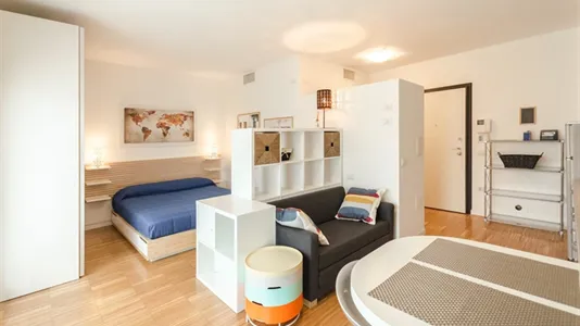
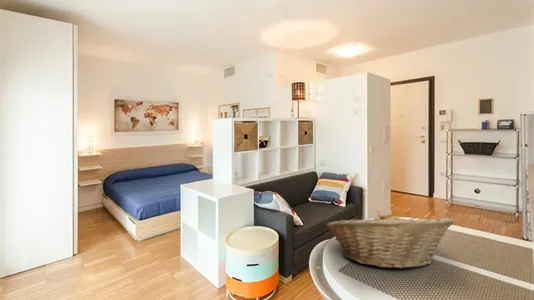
+ fruit basket (386, 232)
